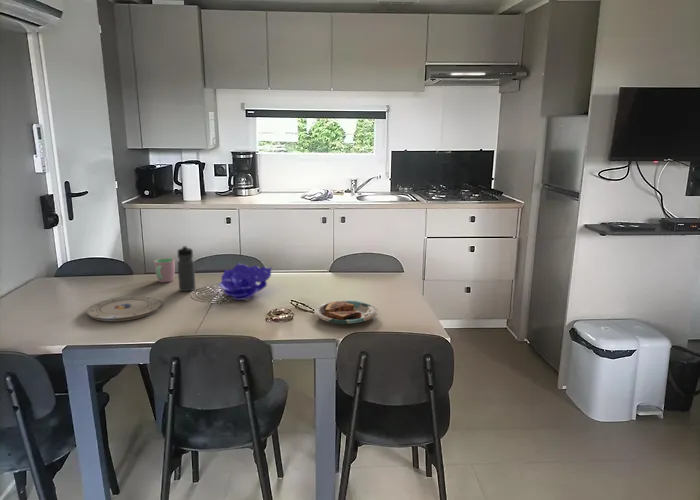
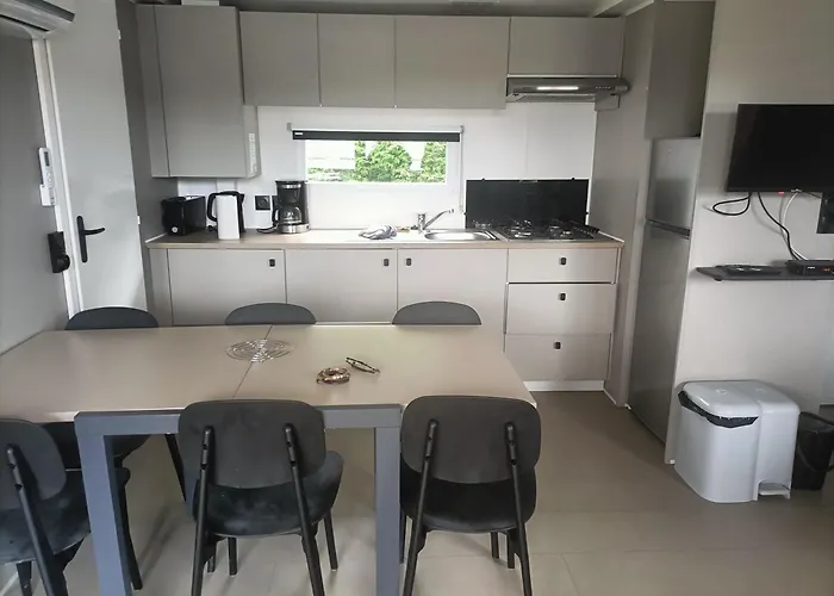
- cup (163, 271)
- decorative bowl (242, 280)
- water bottle (186, 267)
- plate (346, 312)
- plate (125, 308)
